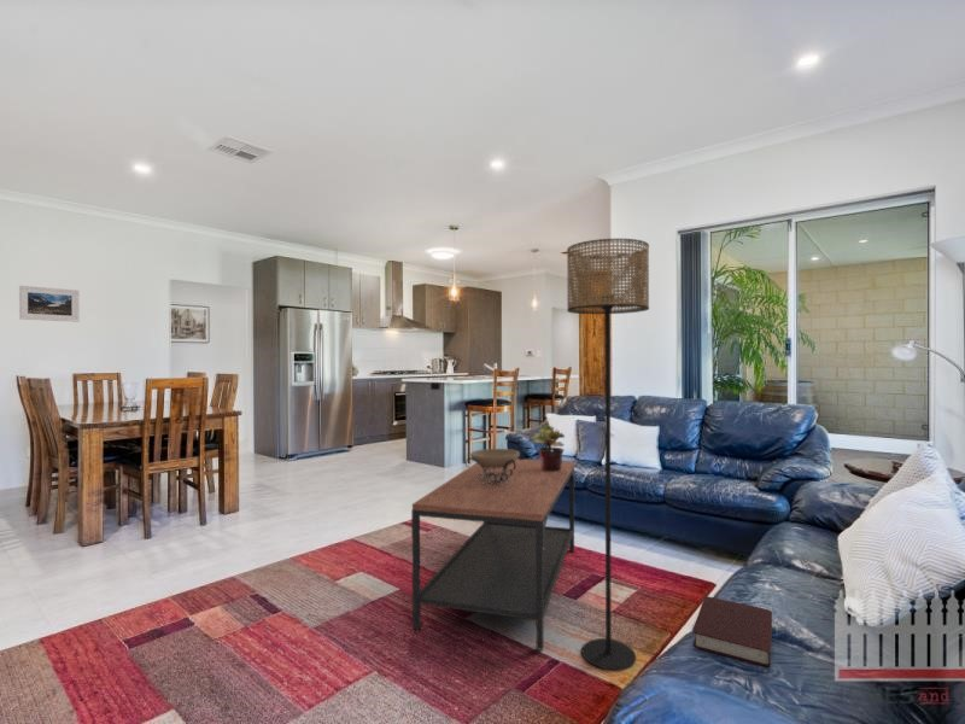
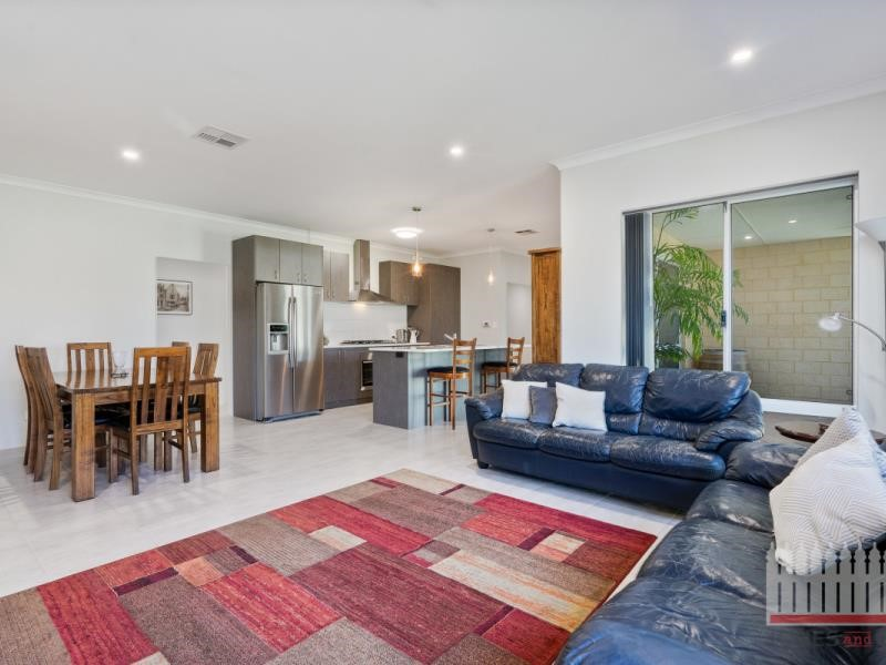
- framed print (49, 304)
- potted plant (548, 446)
- coffee table (507, 531)
- floor lamp (607, 451)
- decorative bowl (495, 467)
- book (733, 627)
